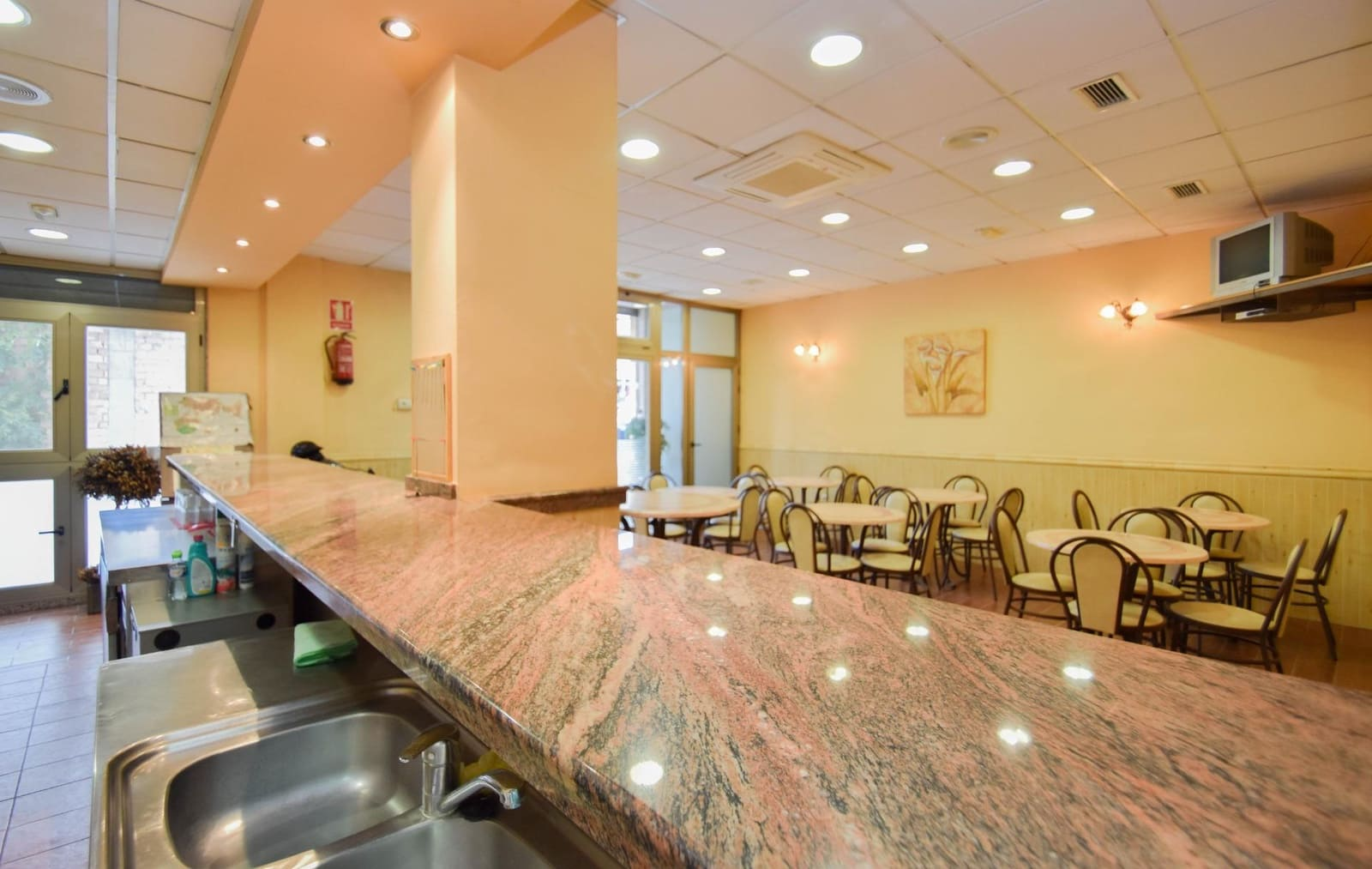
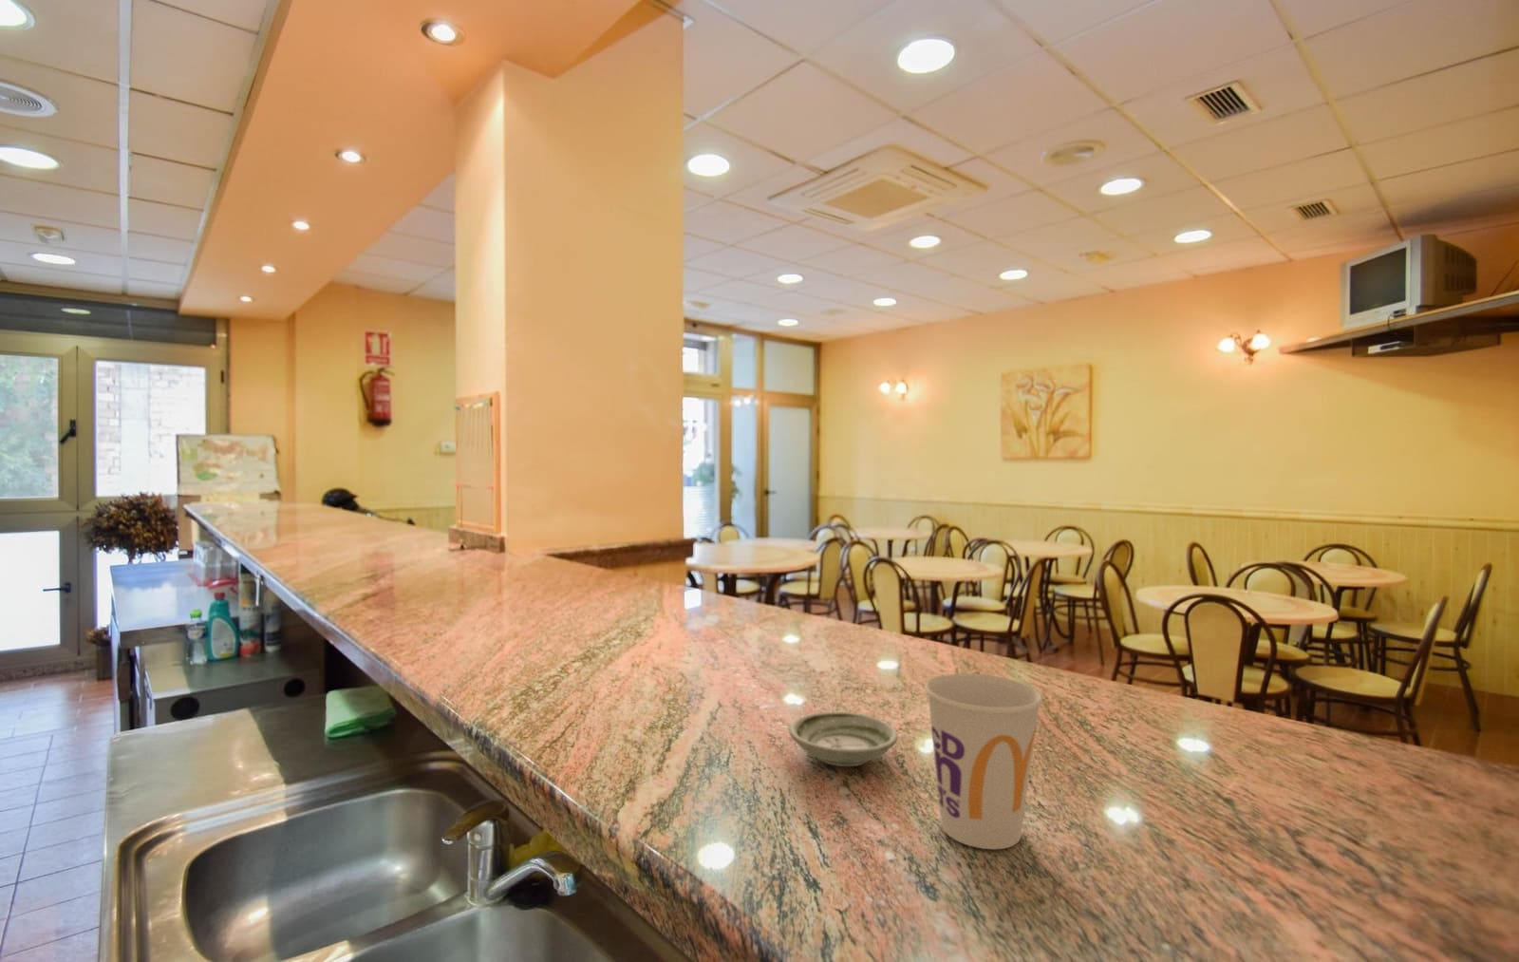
+ cup (981, 758)
+ saucer (843, 742)
